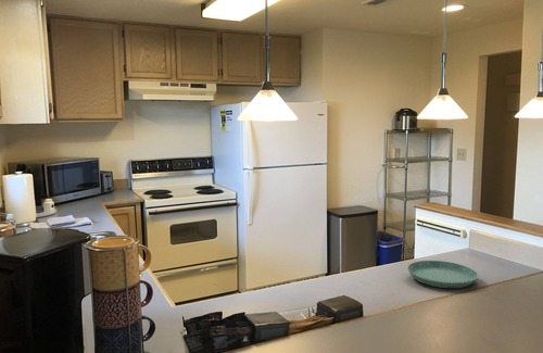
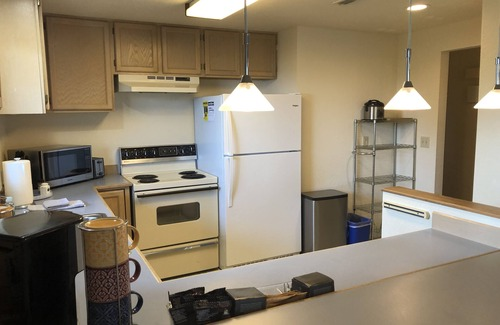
- saucer (441, 274)
